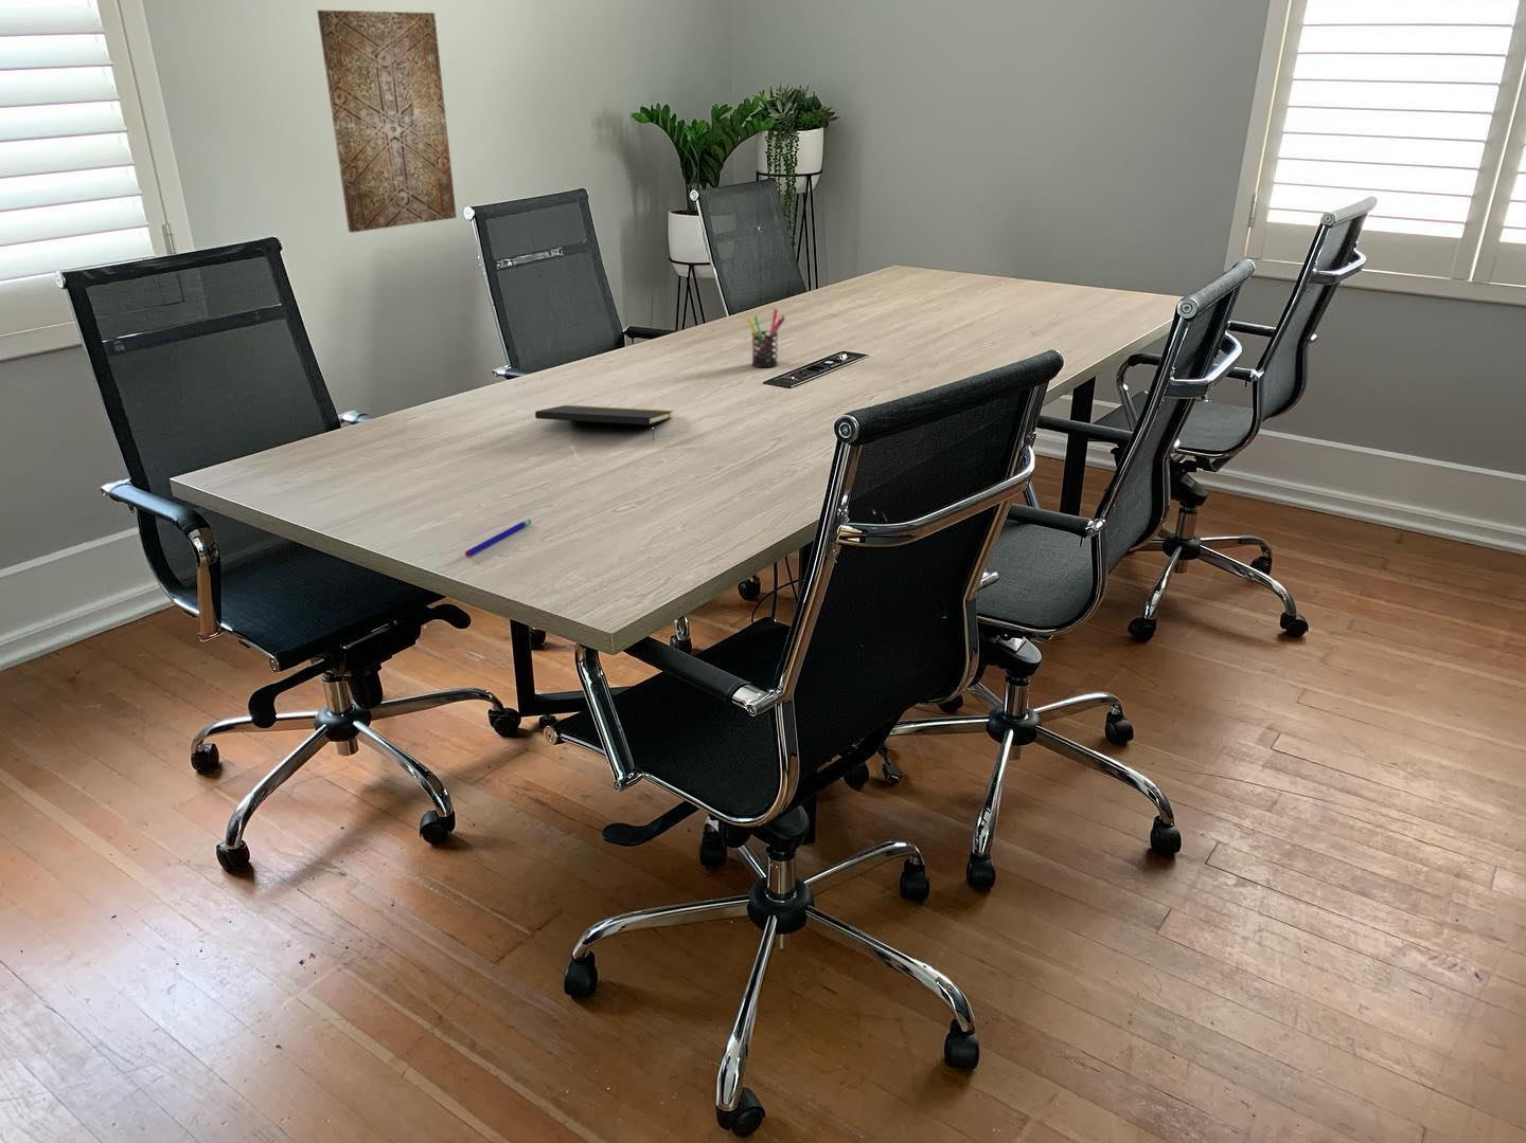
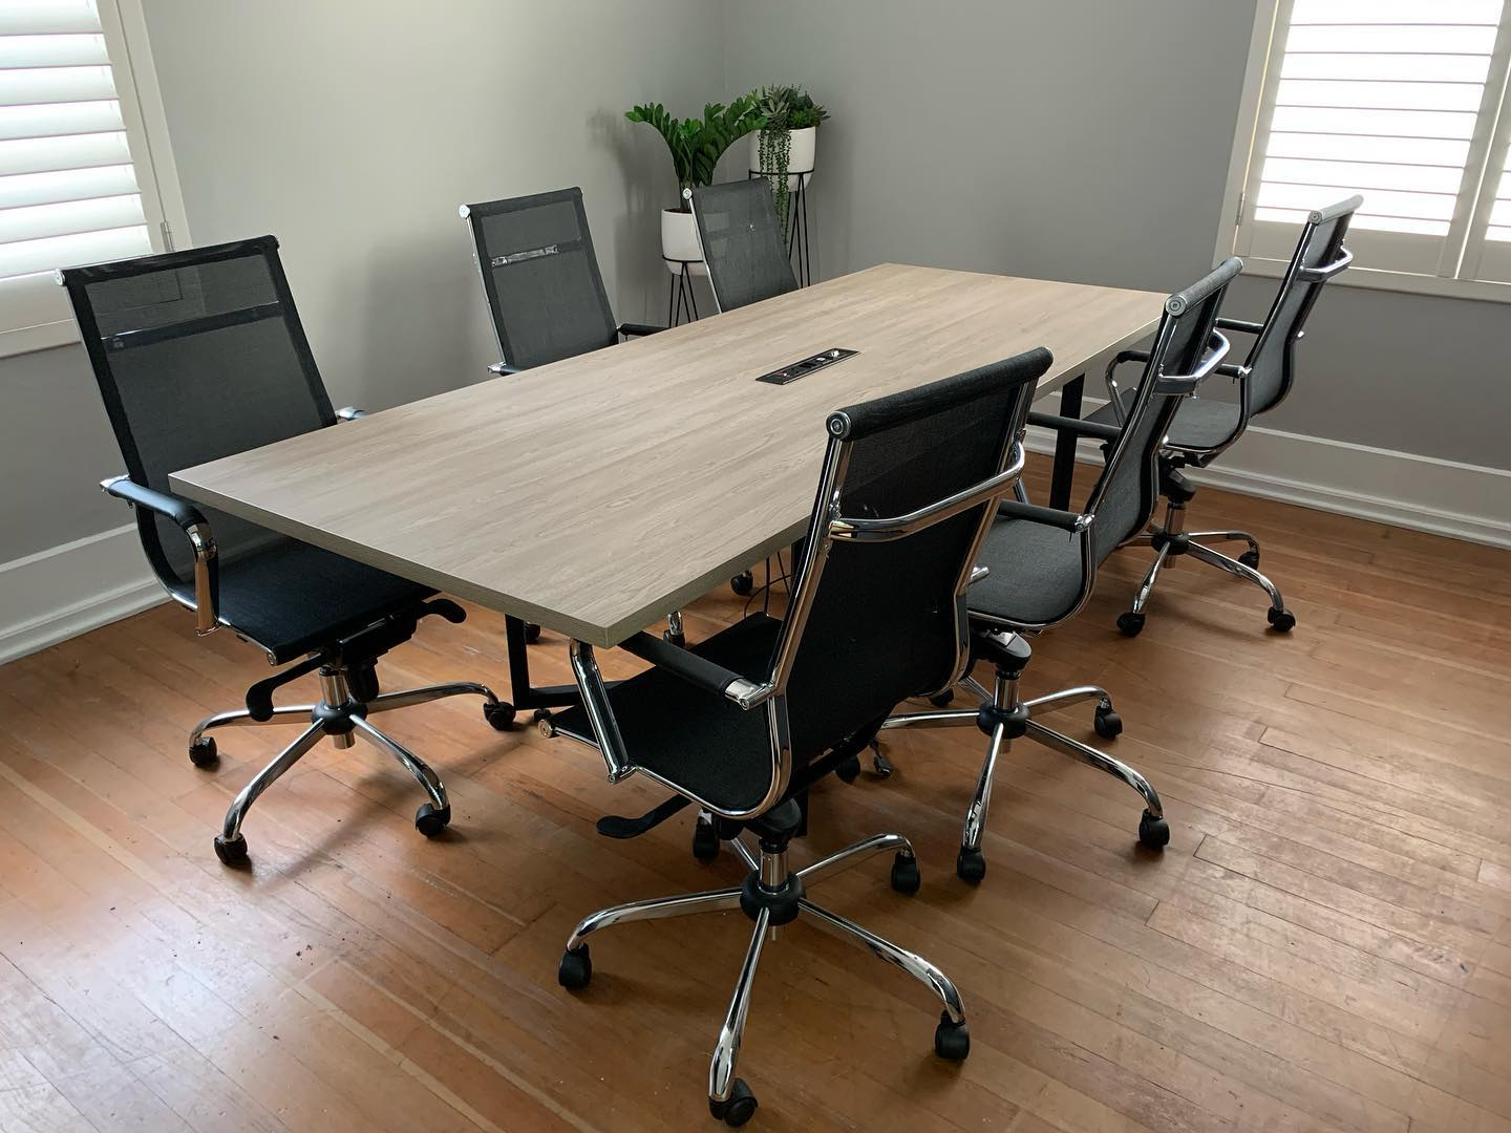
- pen holder (764, 336)
- pen (499, 537)
- wall art (391, 121)
- notepad (606, 414)
